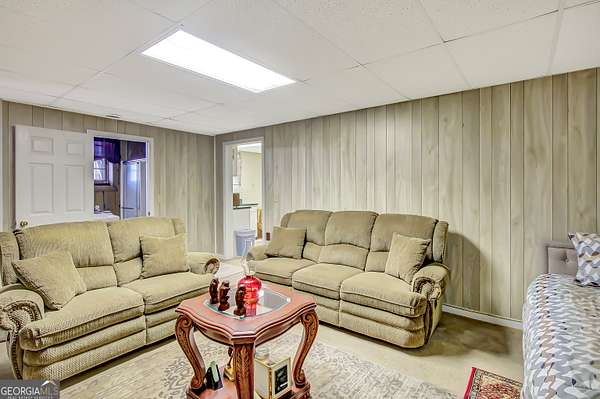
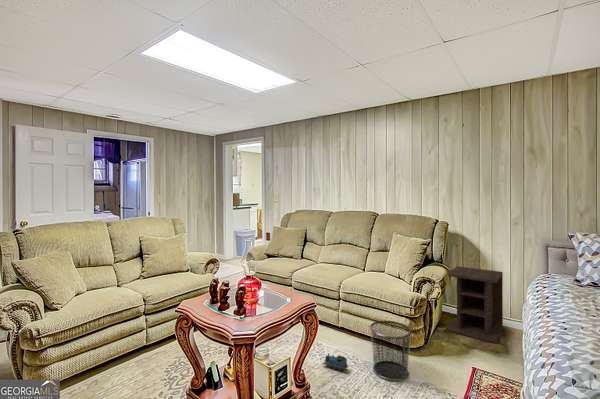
+ toy train (335, 361)
+ waste bin (390, 350)
+ nightstand (474, 301)
